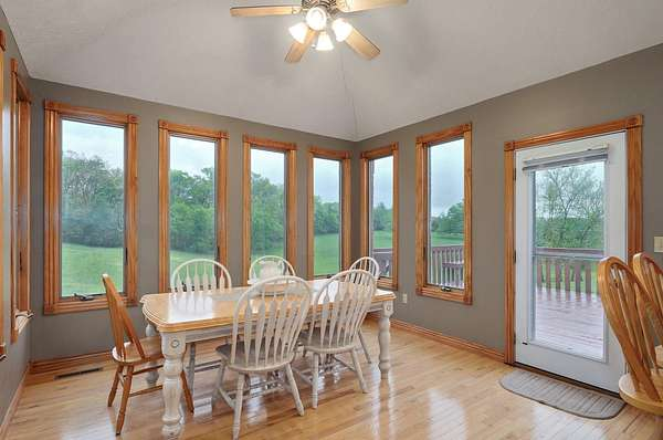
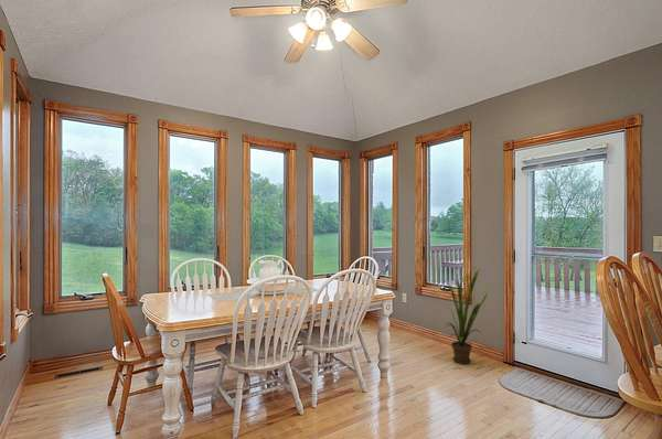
+ house plant (462, 314)
